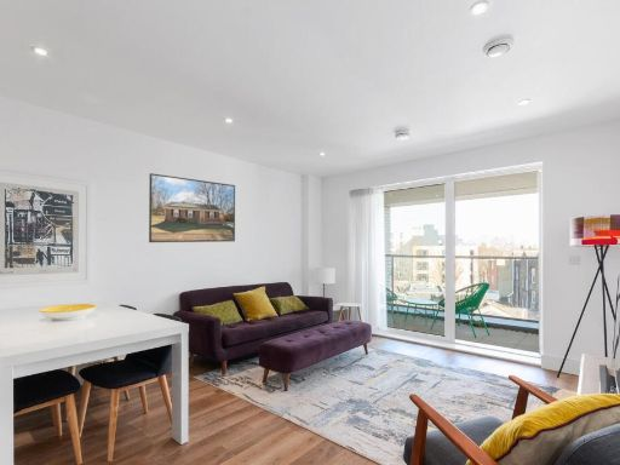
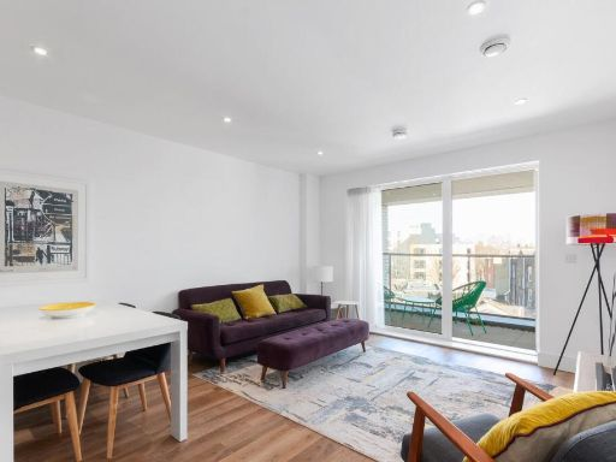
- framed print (196, 211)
